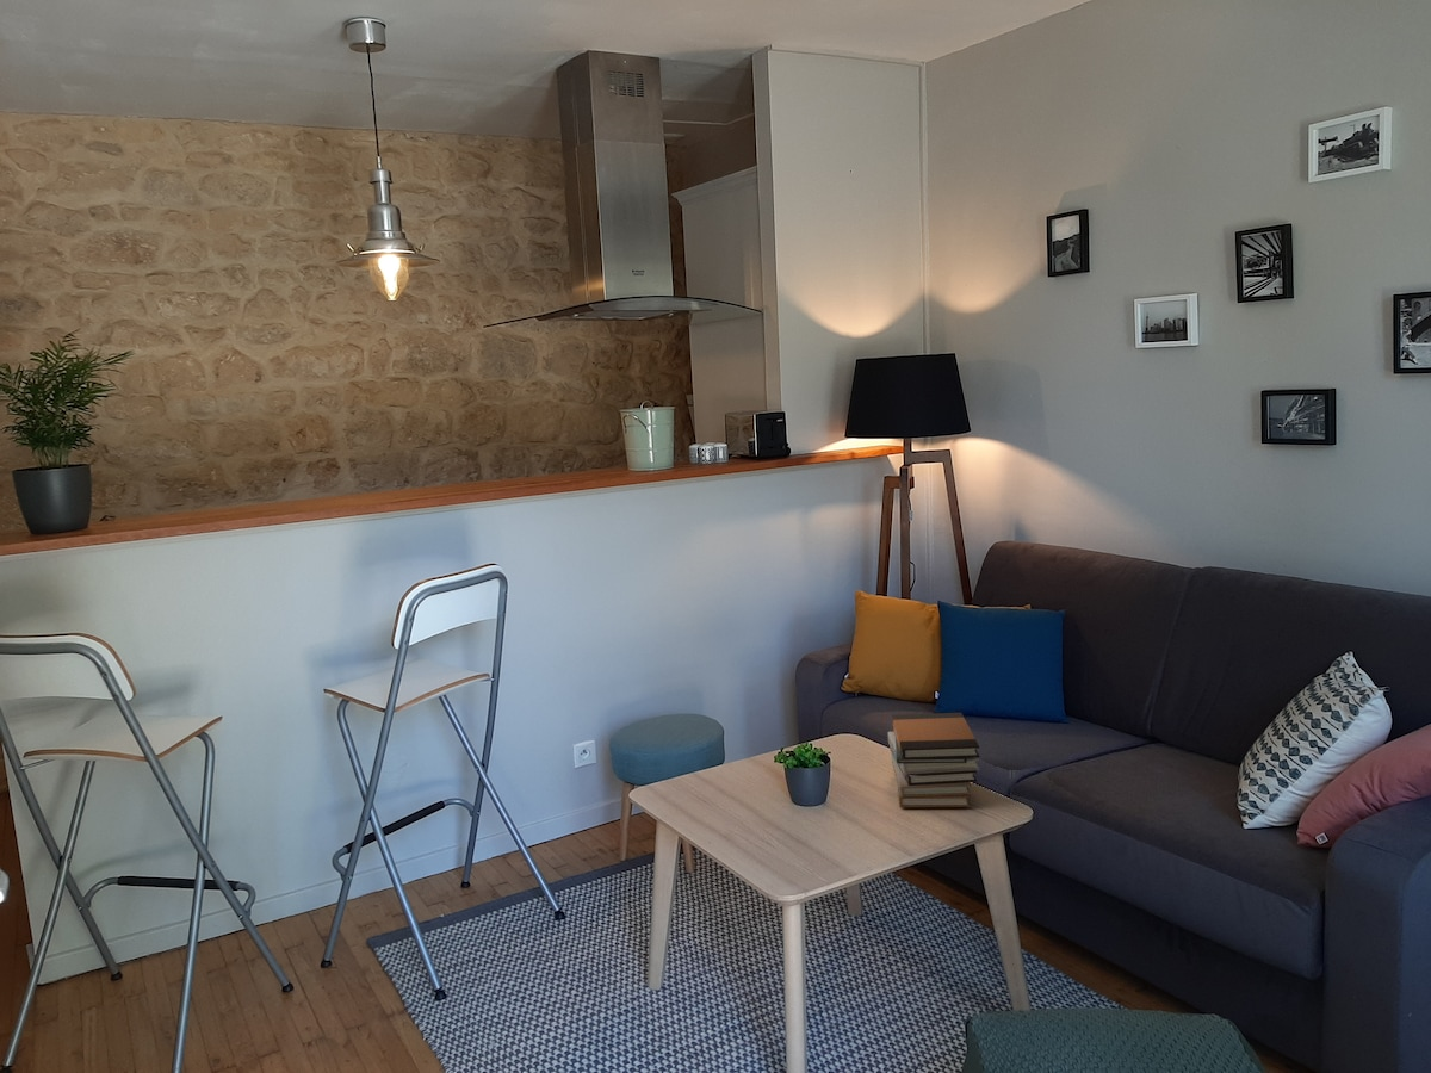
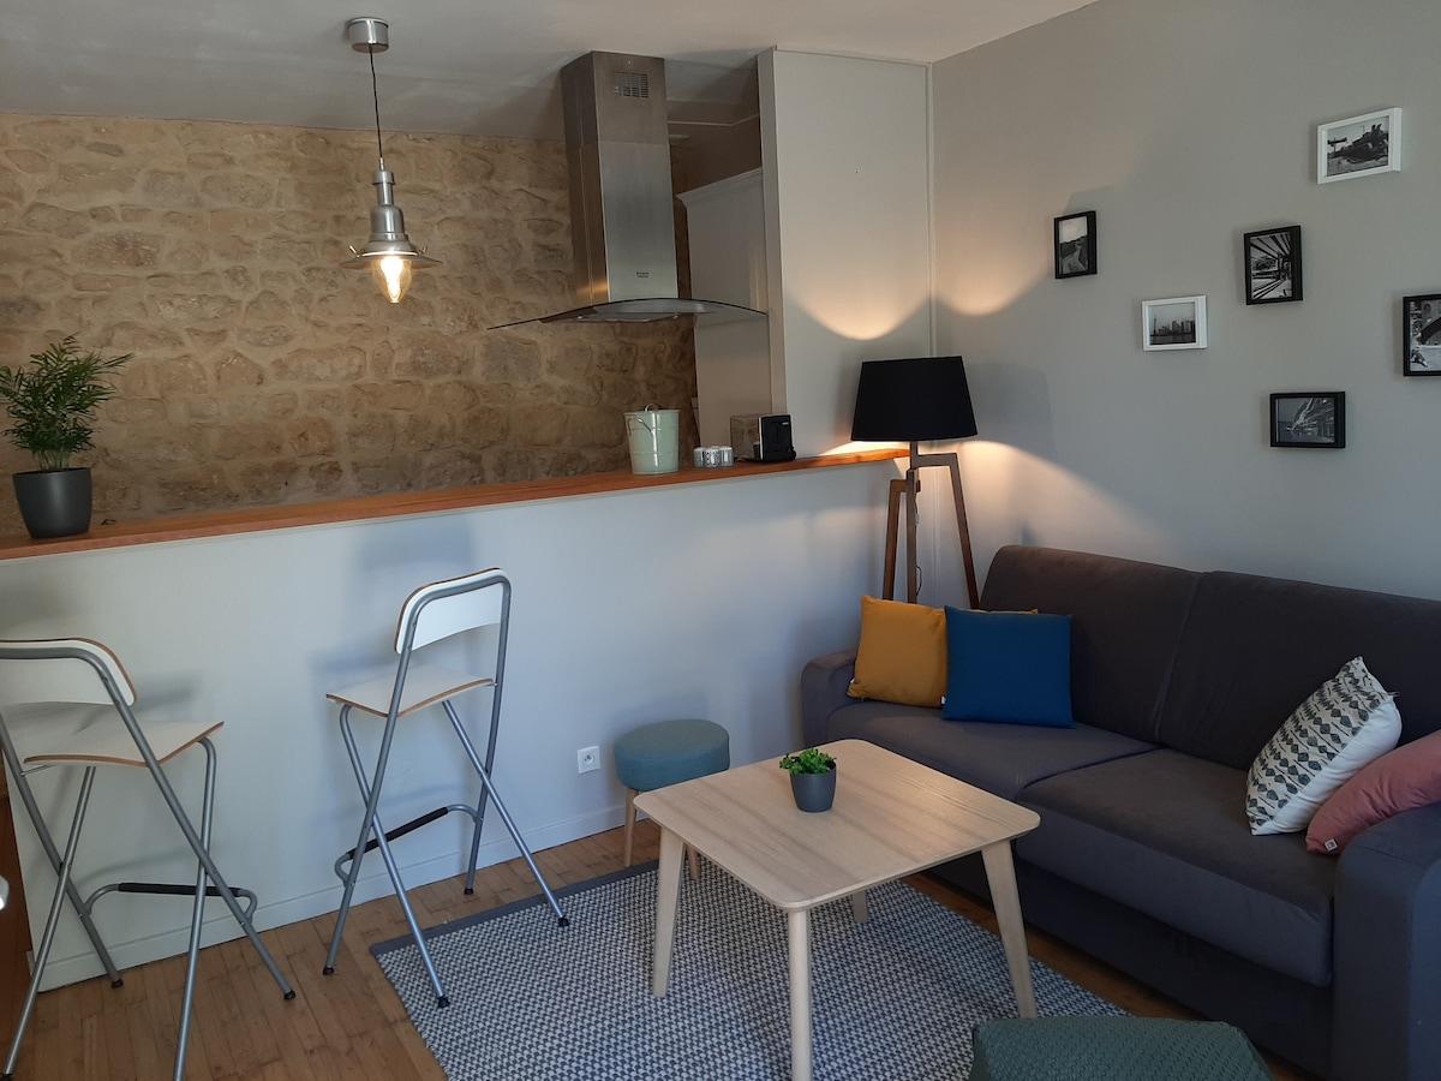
- book stack (931, 758)
